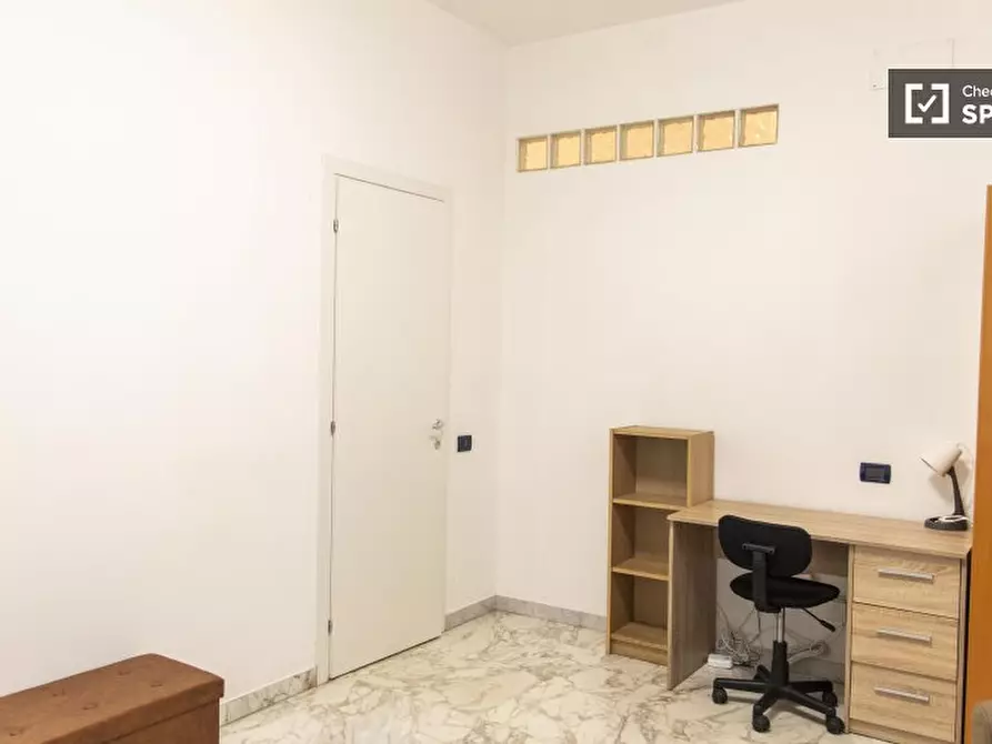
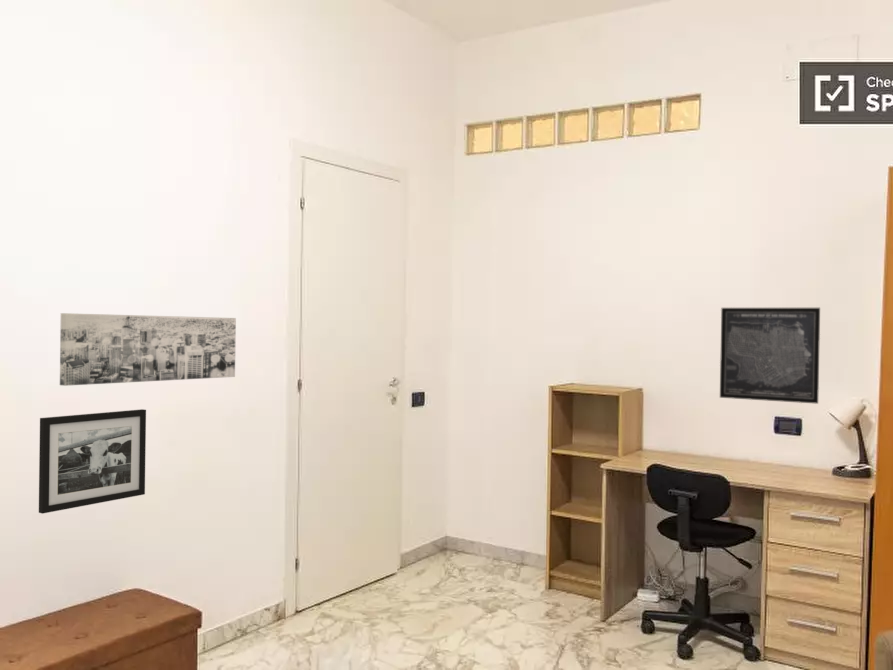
+ picture frame (95, 458)
+ wall art (768, 354)
+ wall art (156, 348)
